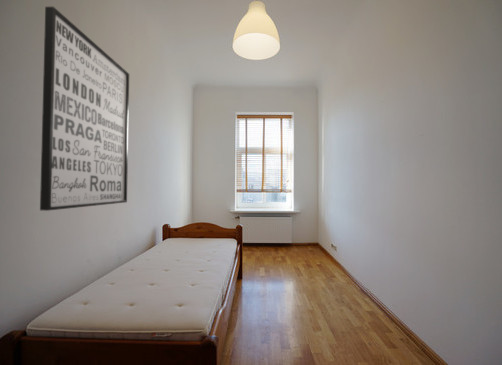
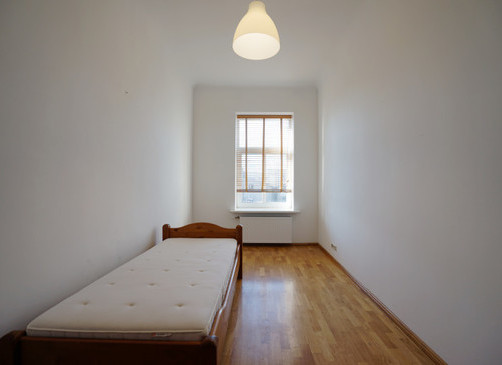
- wall art (95, 126)
